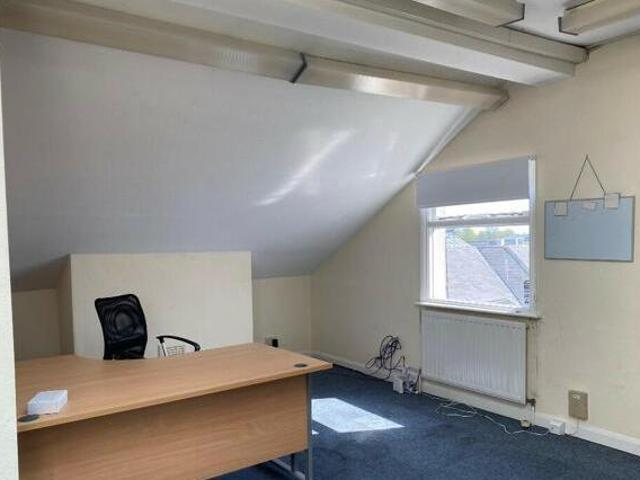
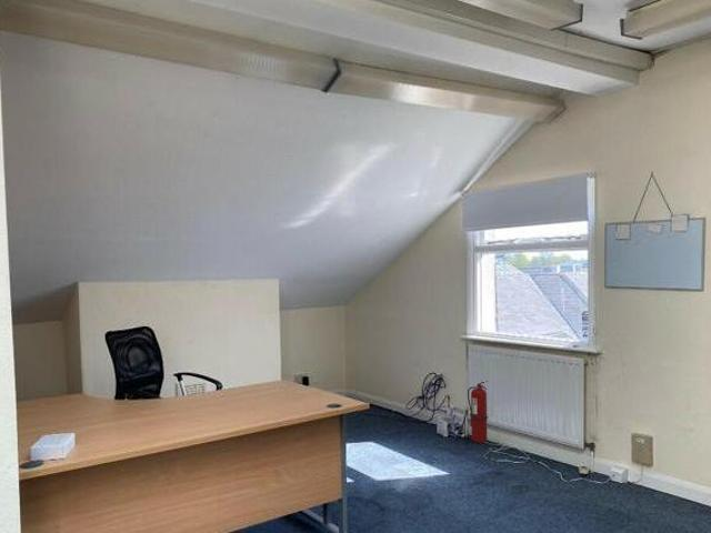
+ fire extinguisher (478, 409)
